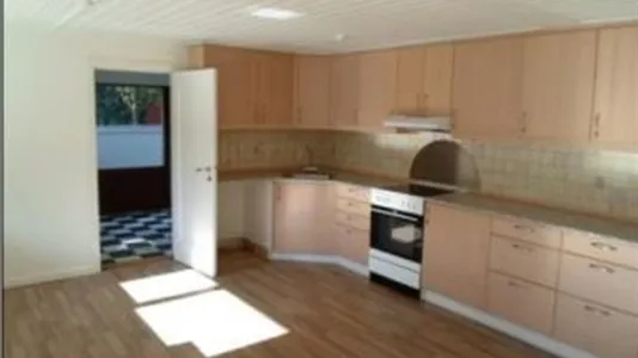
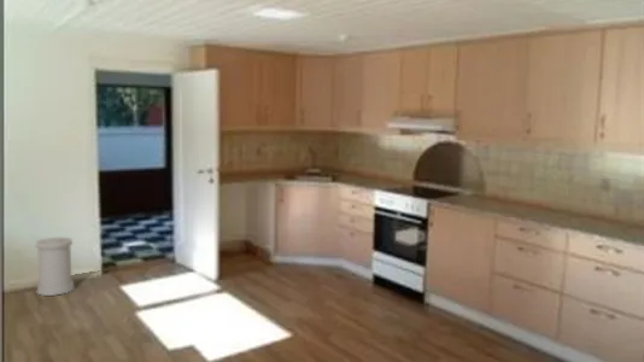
+ trash can (54, 264)
